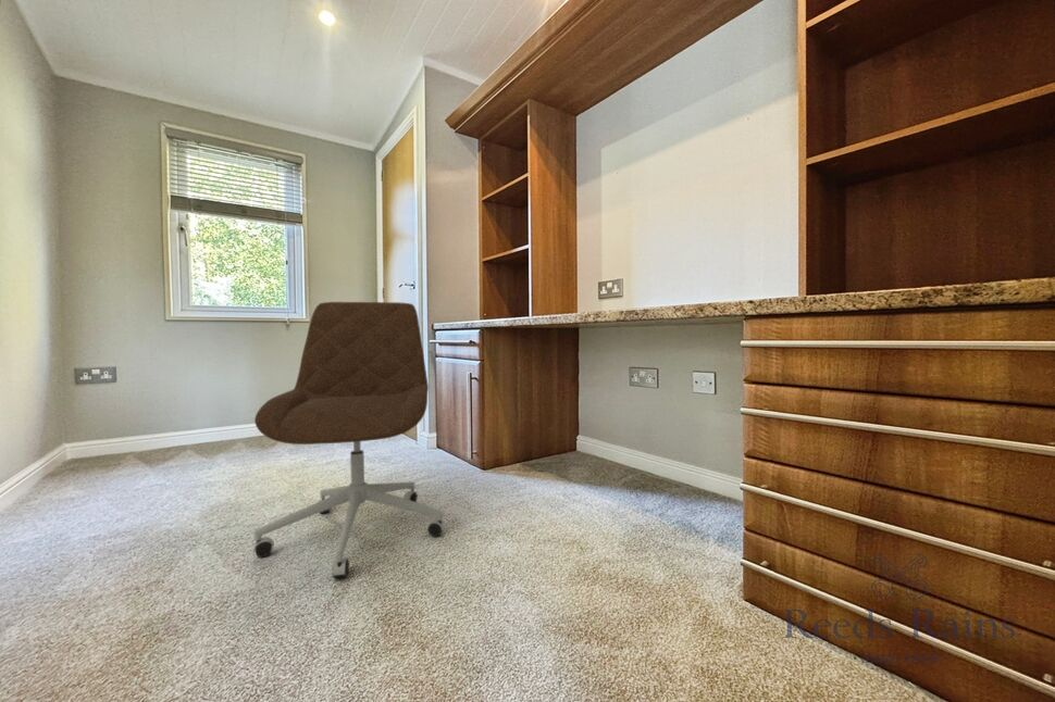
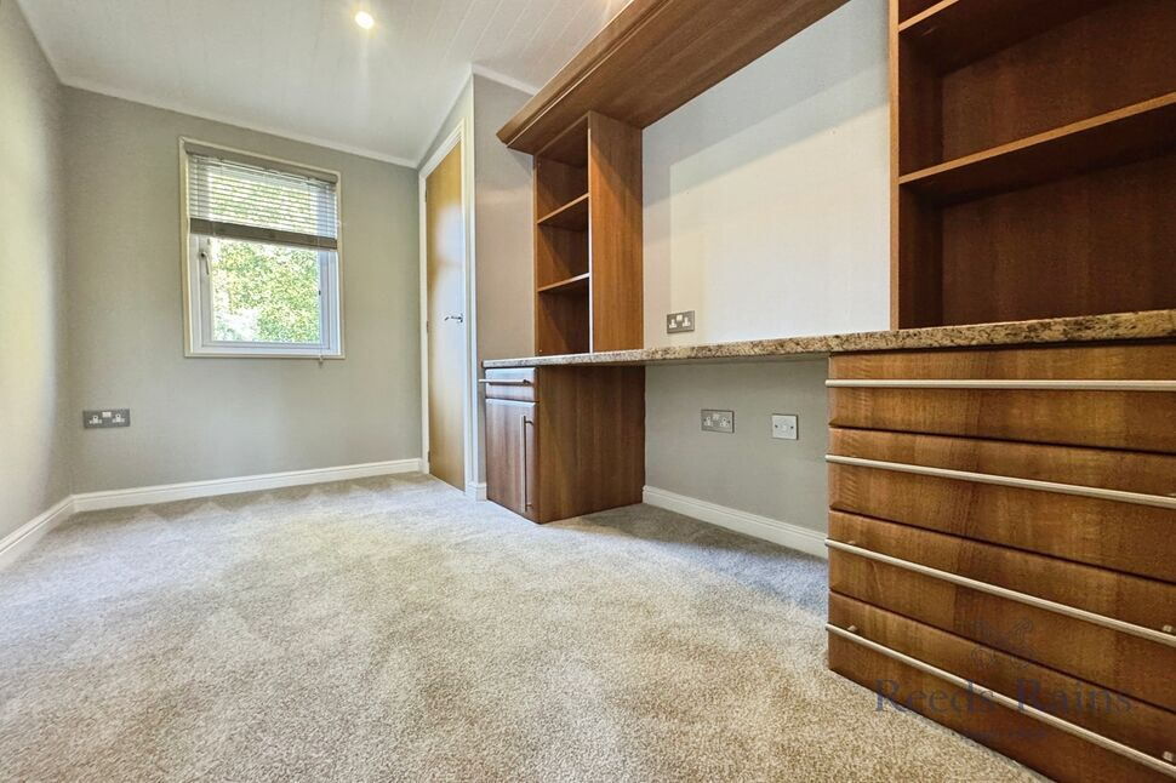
- office chair (357, 412)
